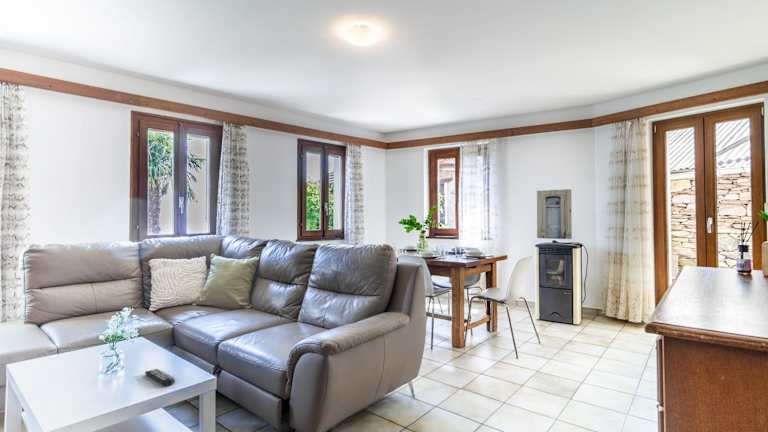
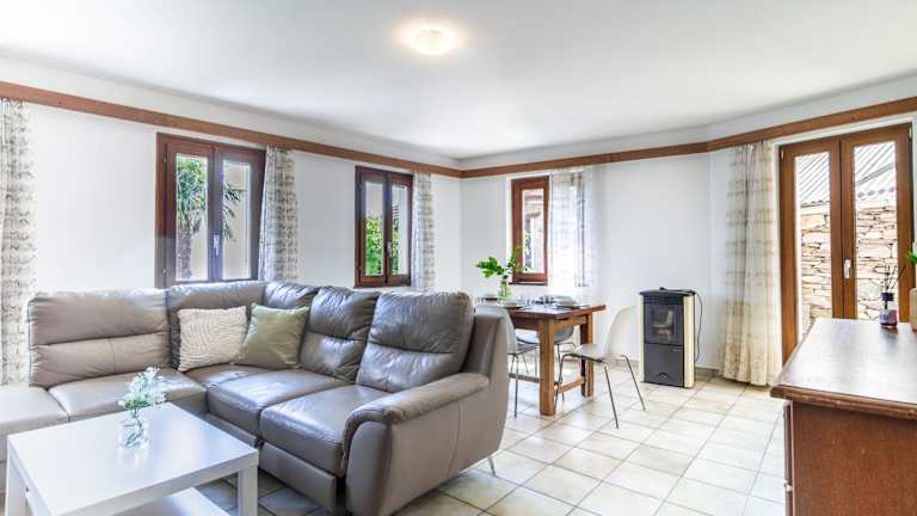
- remote control (159, 376)
- wall art (553, 214)
